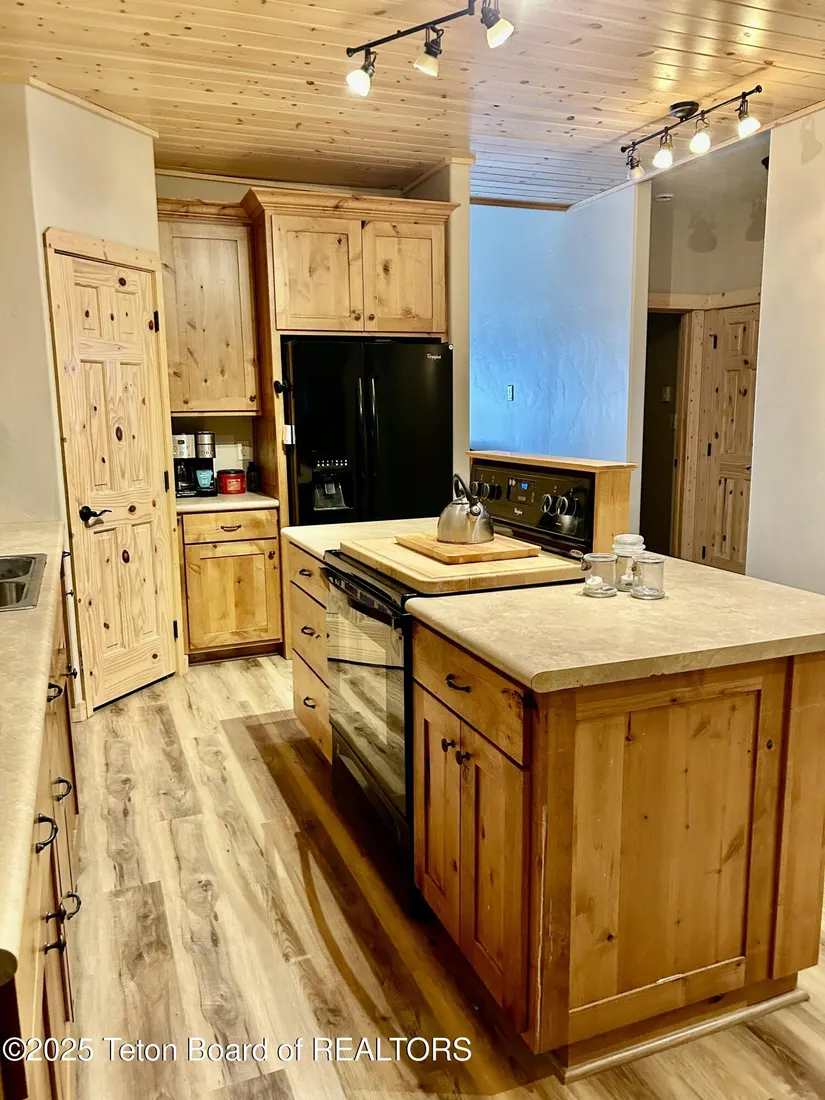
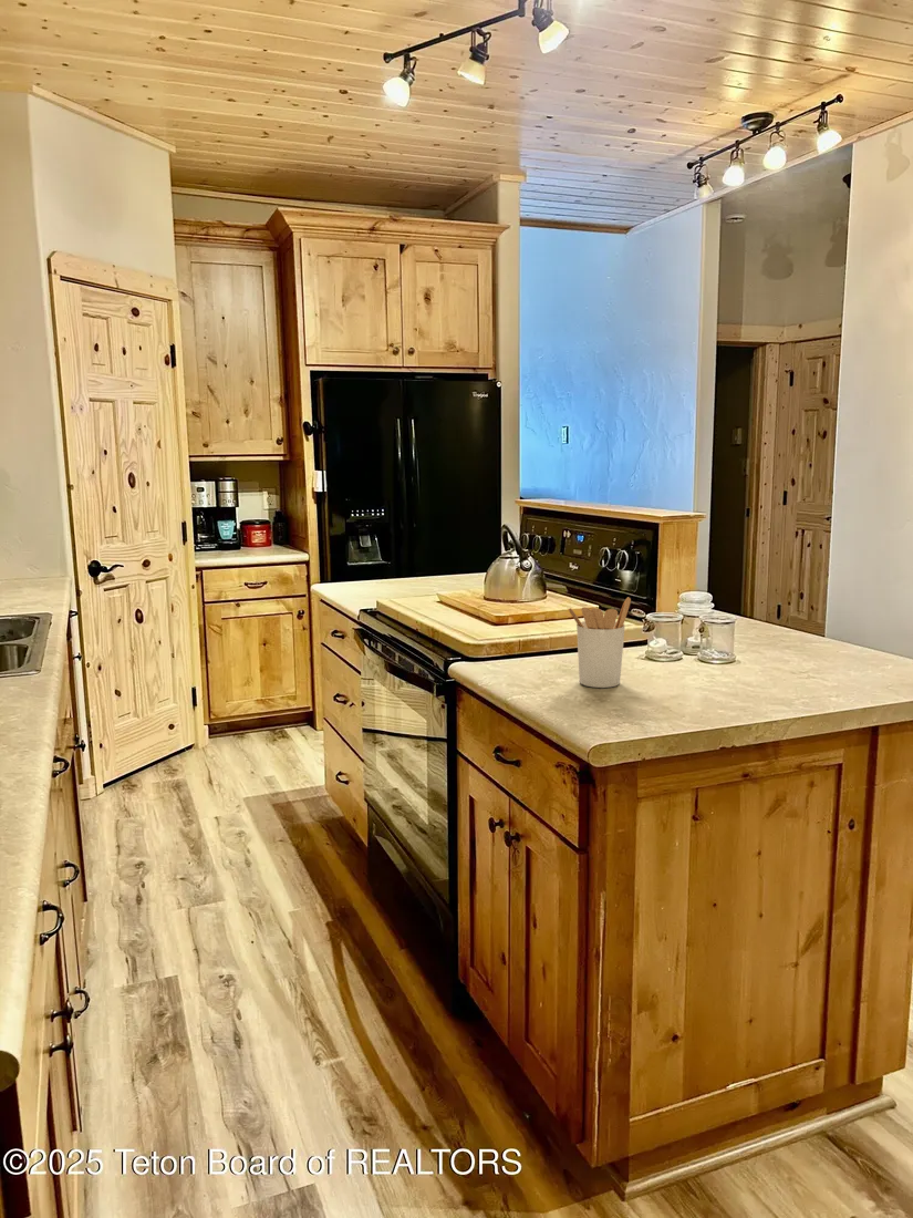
+ utensil holder (600, 642)
